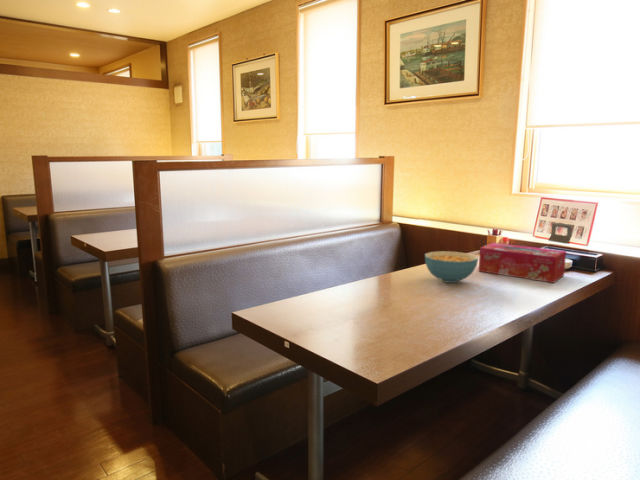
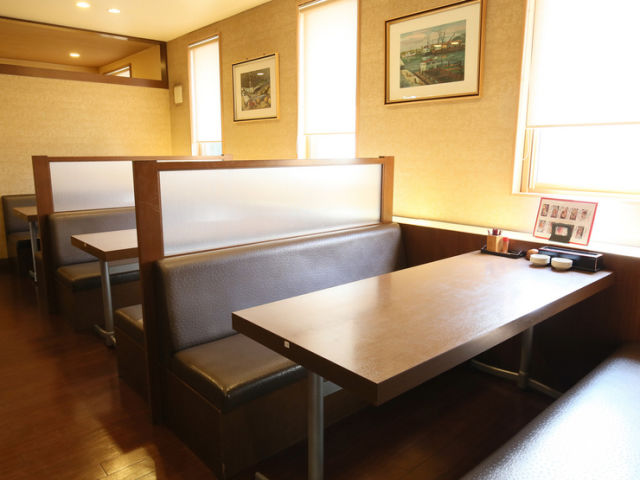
- tissue box (521, 261)
- cereal bowl (450, 268)
